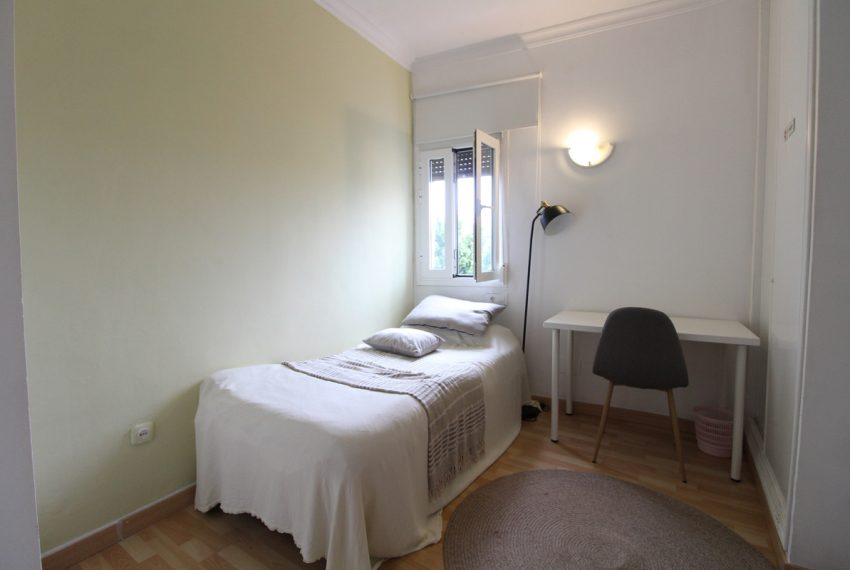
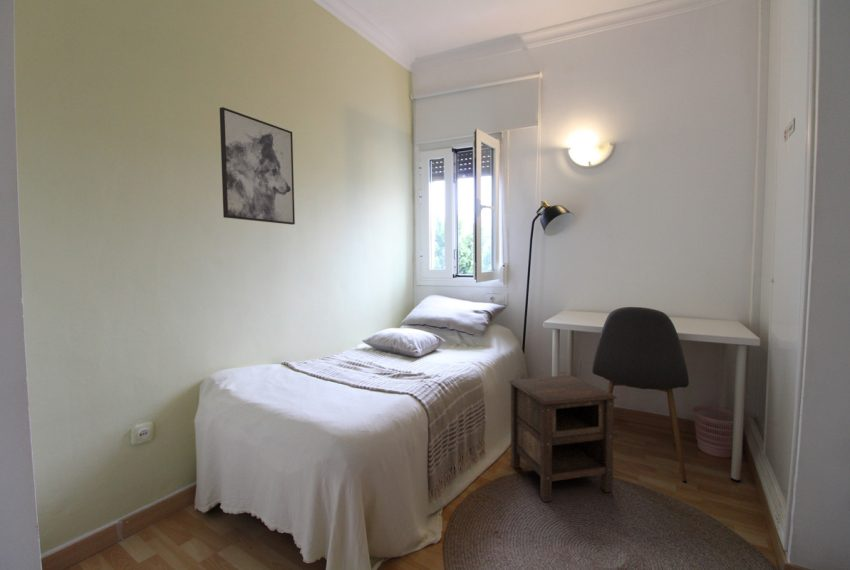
+ nightstand (558, 432)
+ wall art (260, 171)
